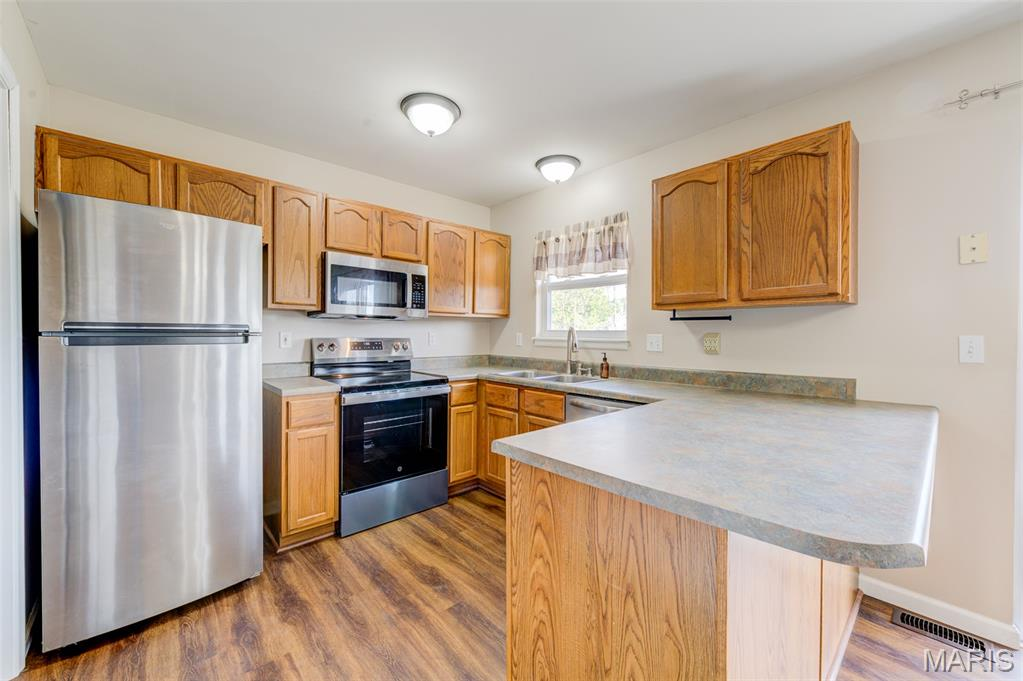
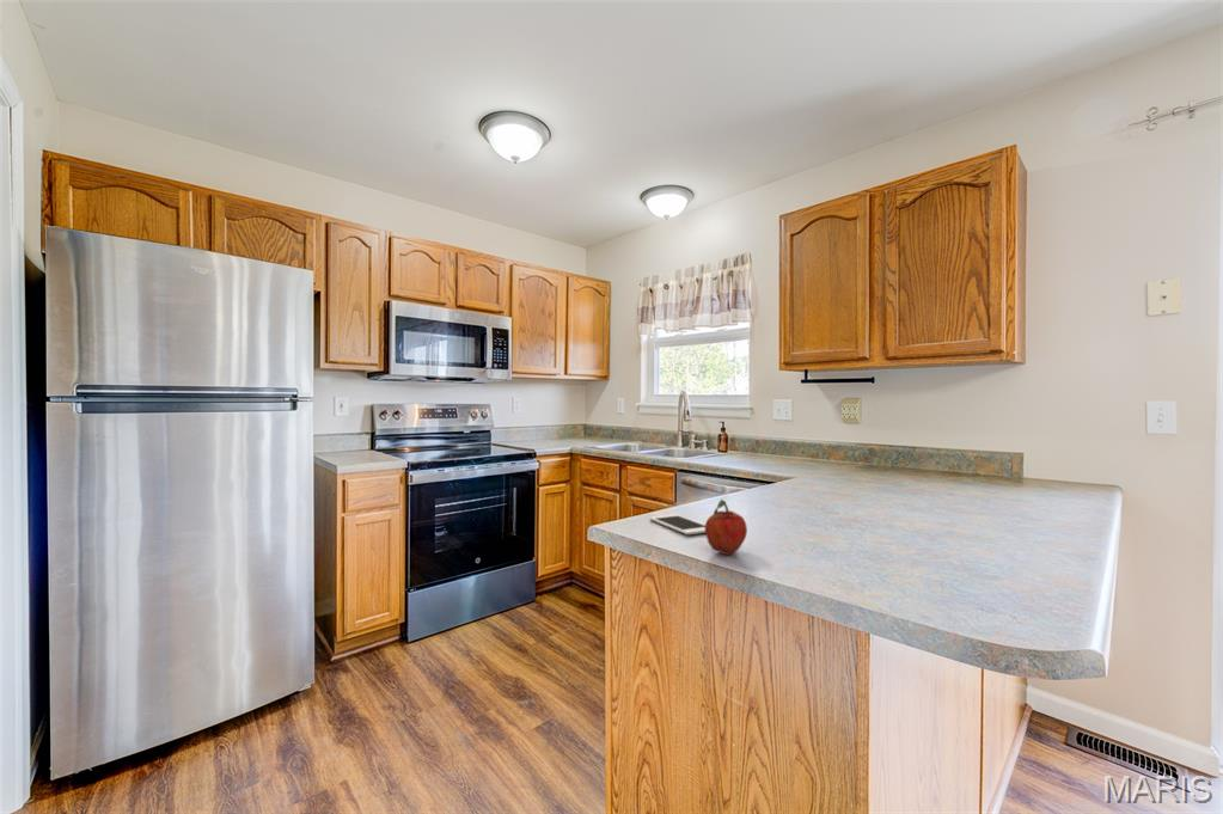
+ cell phone (680, 524)
+ fruit (724, 525)
